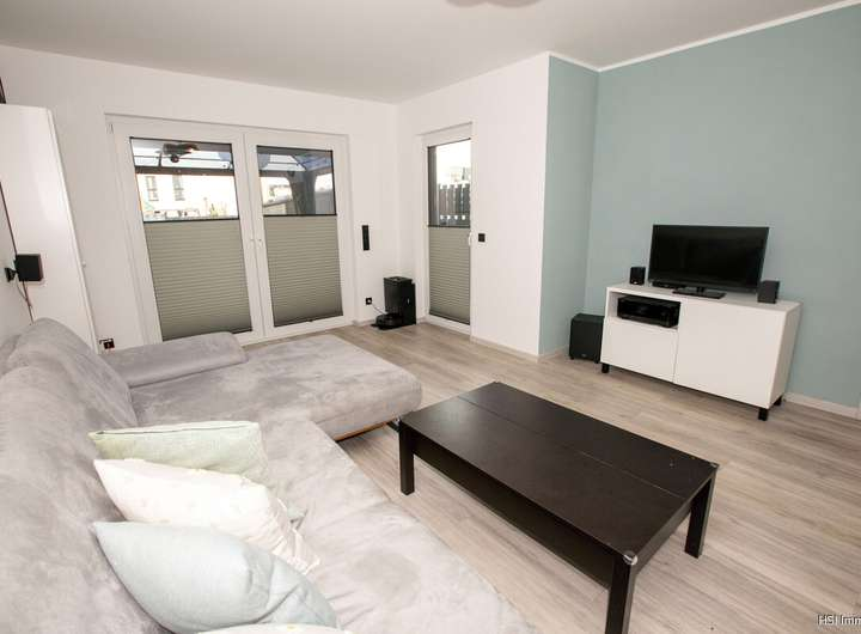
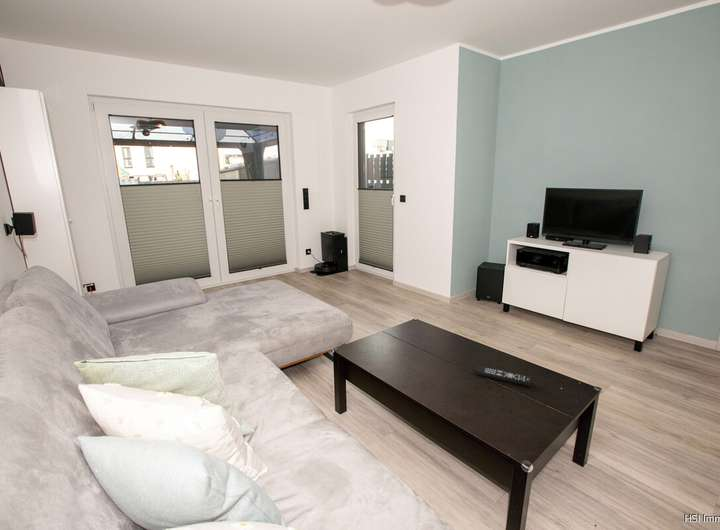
+ remote control (502, 375)
